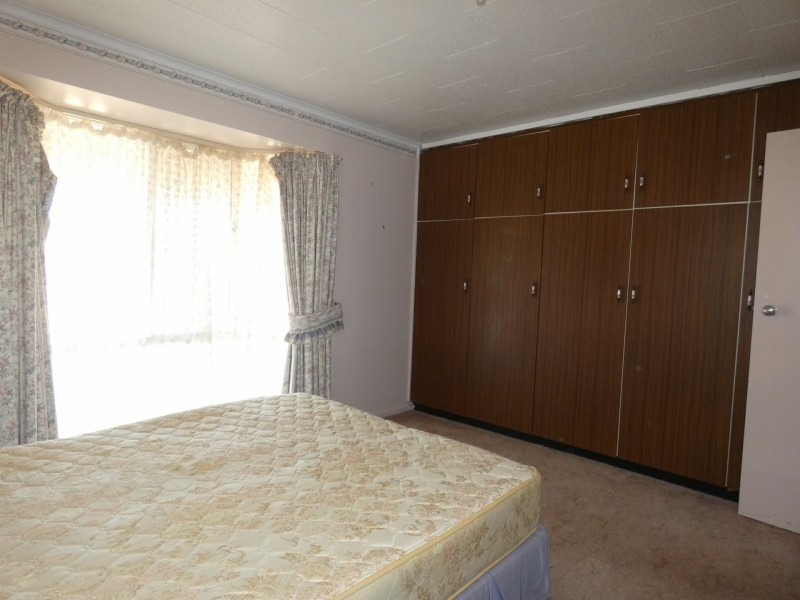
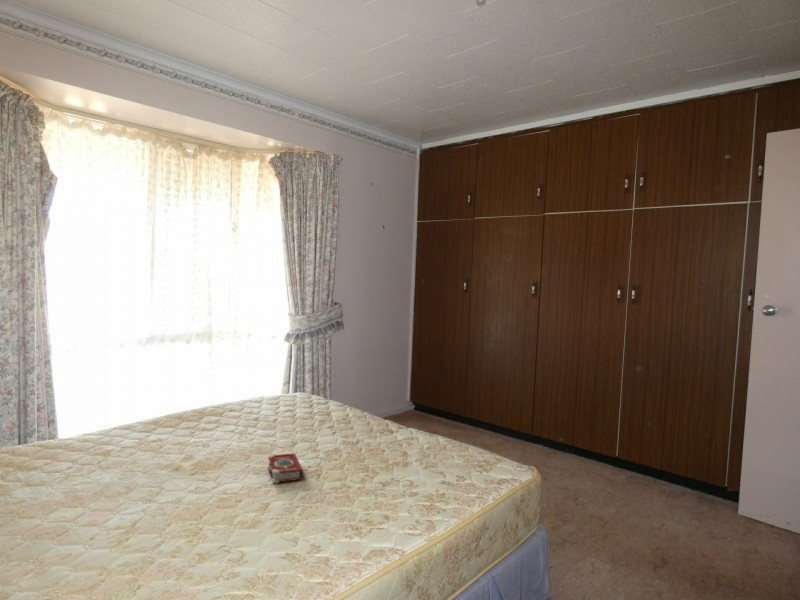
+ book (283, 465)
